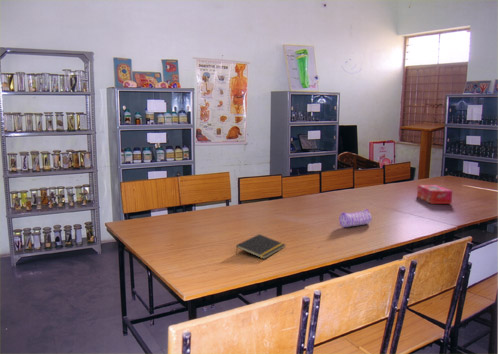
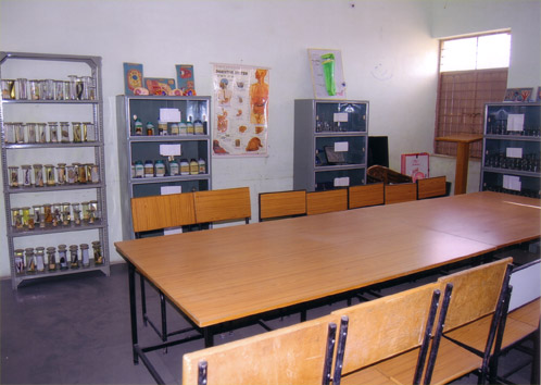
- pencil case (355, 218)
- notepad (261, 245)
- tissue box (433, 194)
